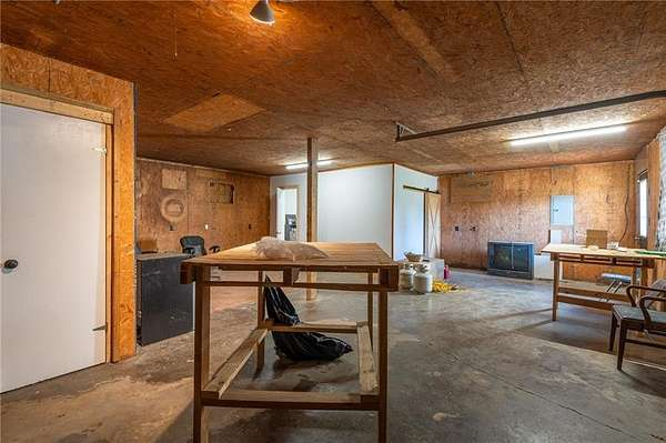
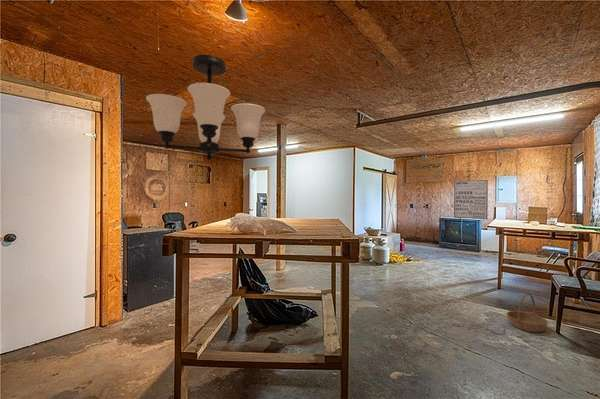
+ basket (526, 312)
+ light fixture (209, 111)
+ wall art (470, 199)
